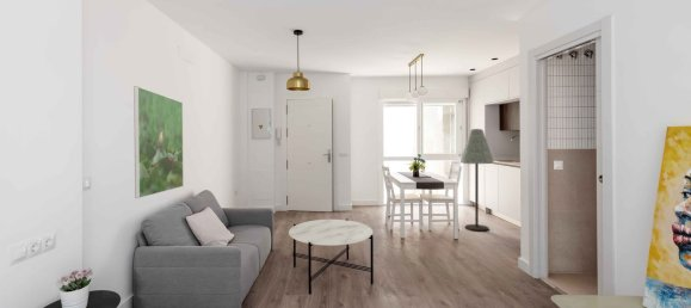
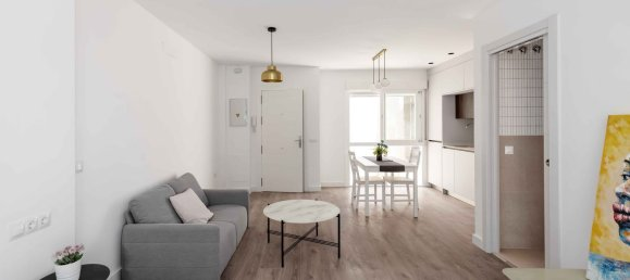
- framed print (161, 143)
- floor lamp (476, 178)
